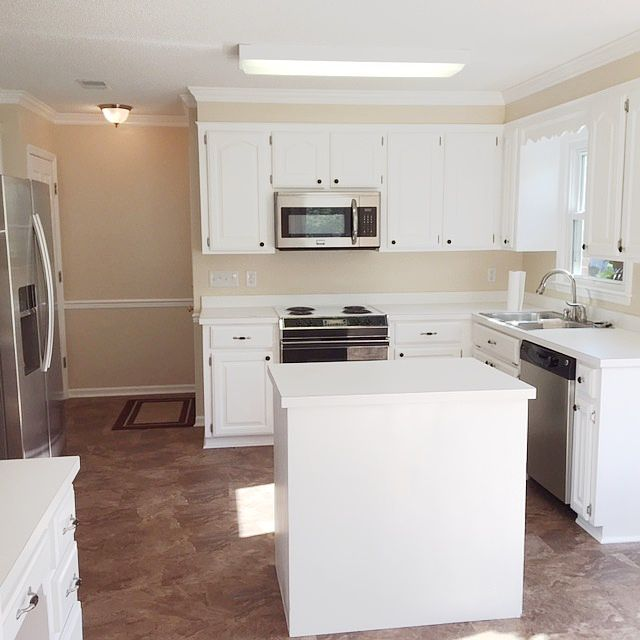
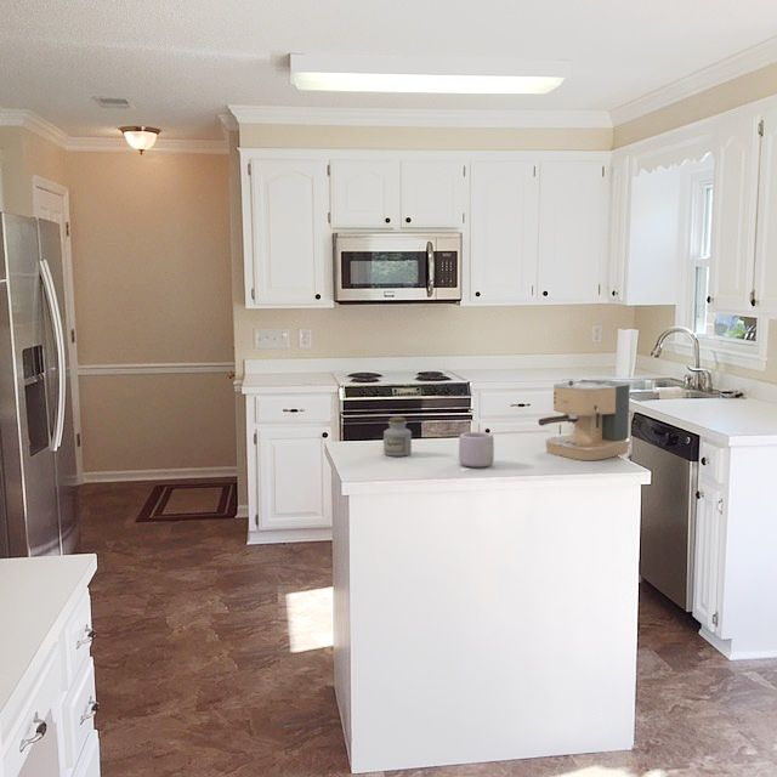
+ coffee maker (582, 416)
+ jar (397, 436)
+ mug (472, 448)
